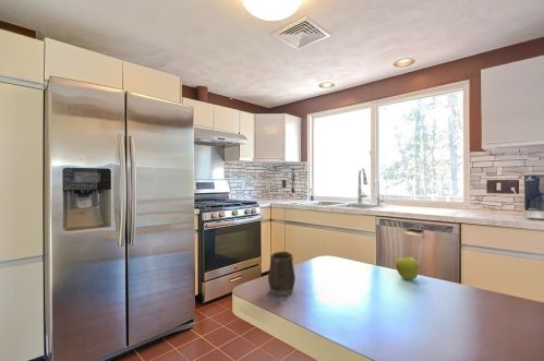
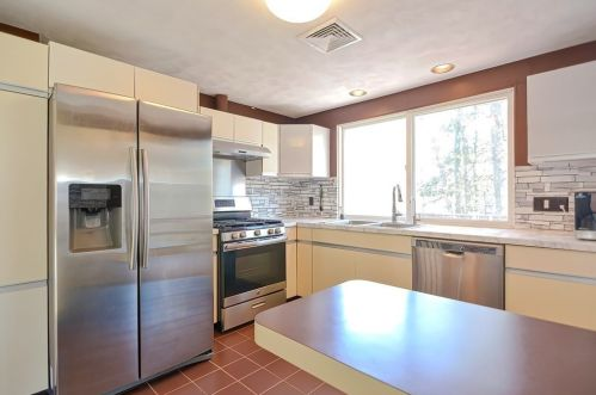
- mug (280, 274)
- fruit (407, 267)
